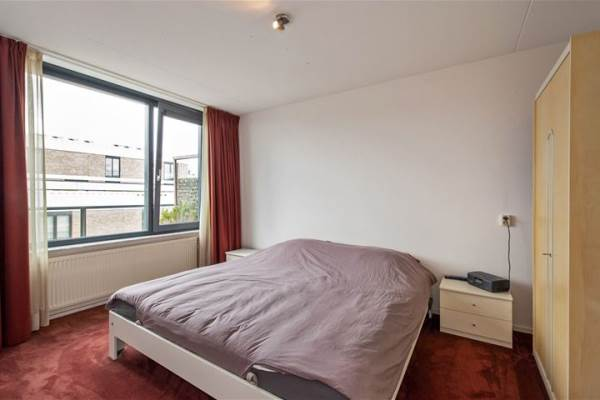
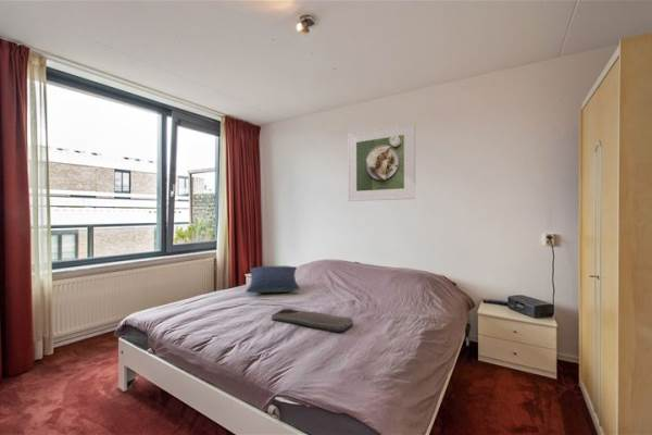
+ pillow (273, 278)
+ serving tray (311, 319)
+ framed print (379, 164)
